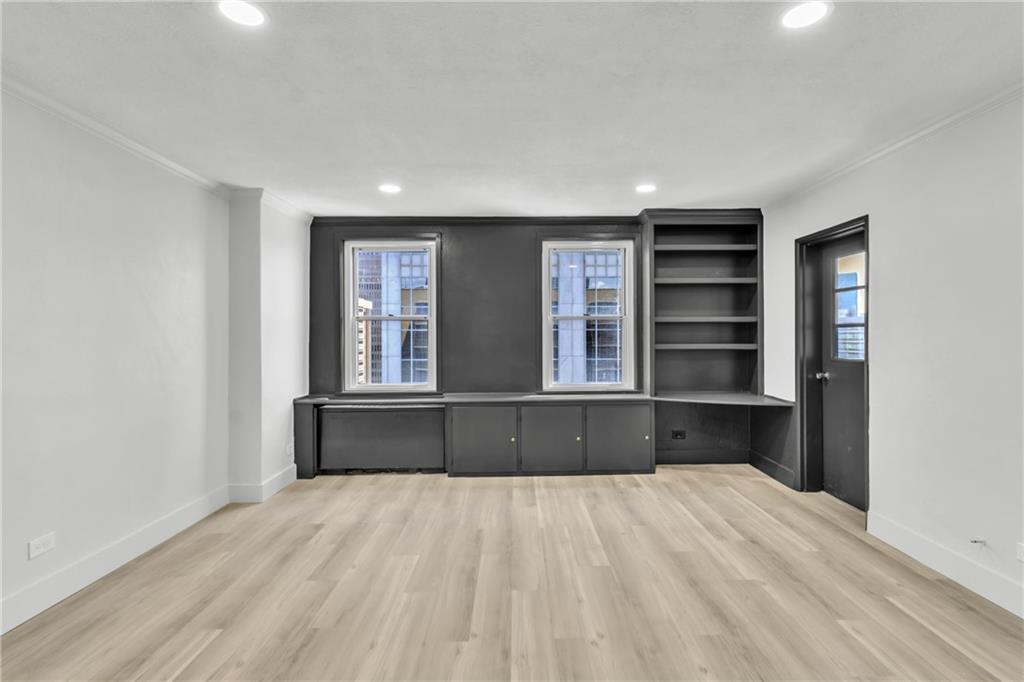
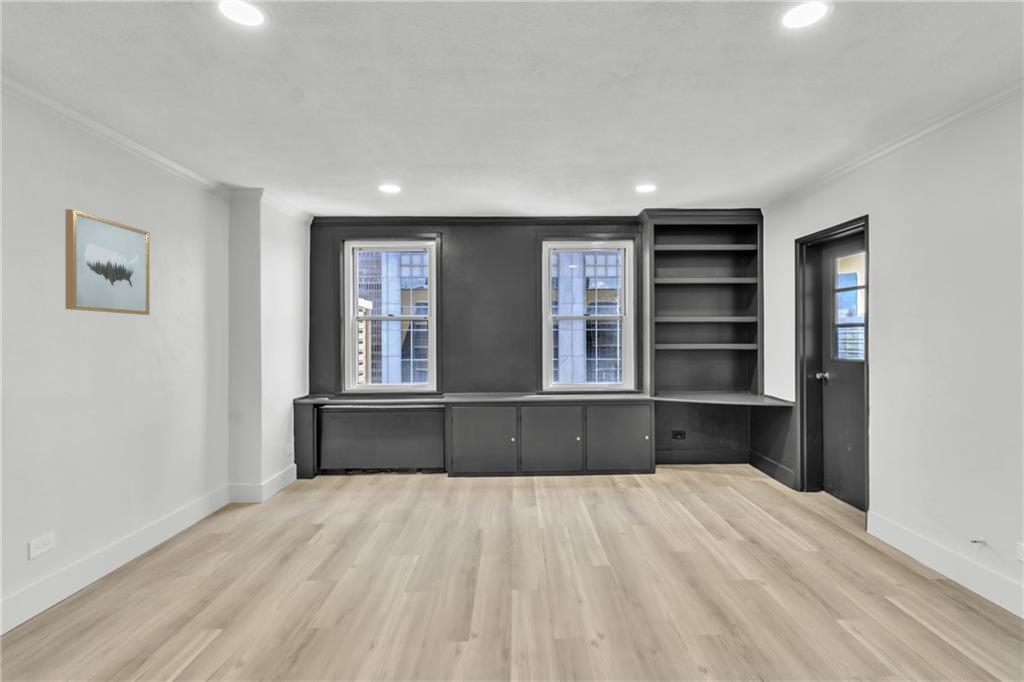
+ wall art (111, 267)
